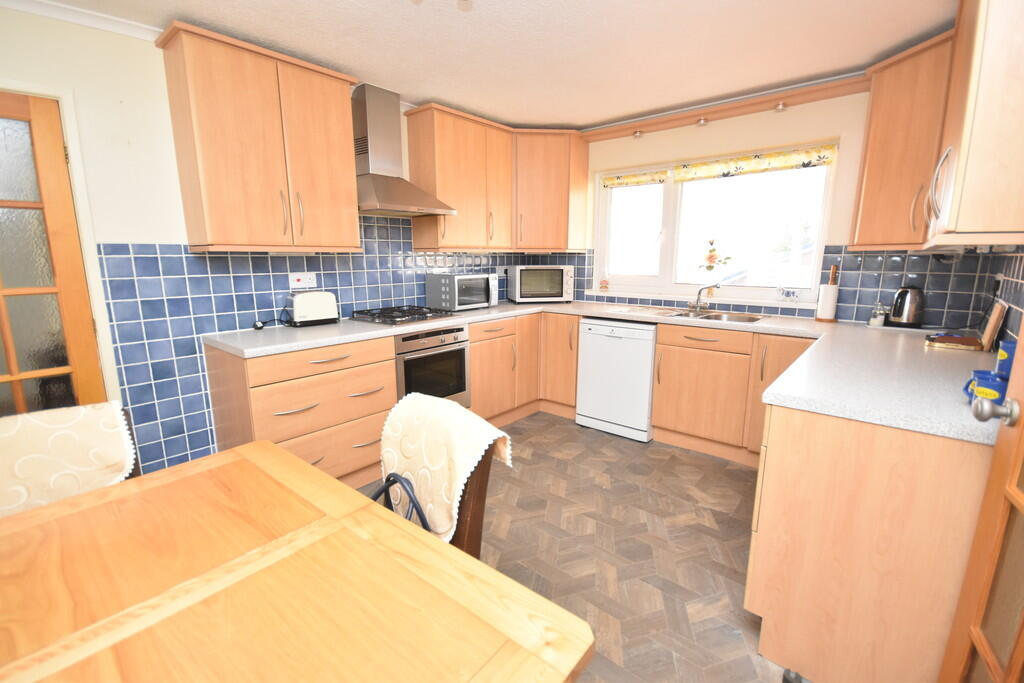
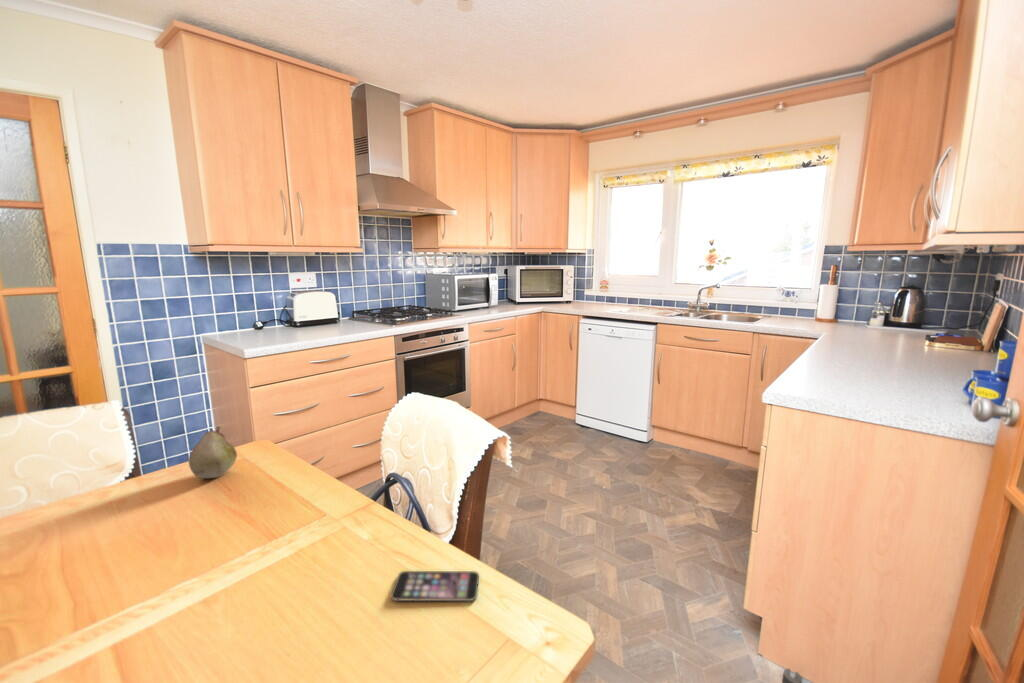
+ fruit (211, 452)
+ smartphone (436, 585)
